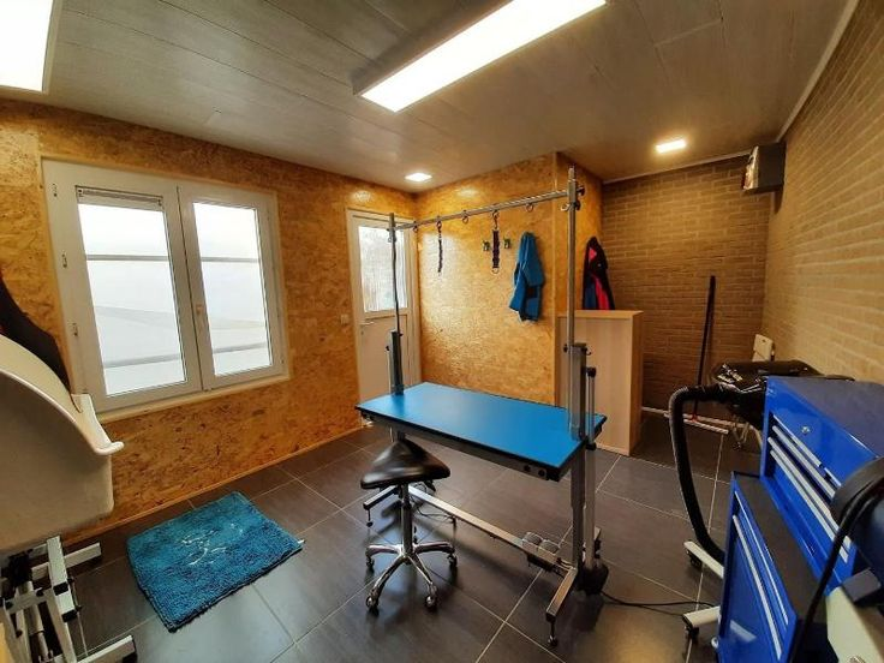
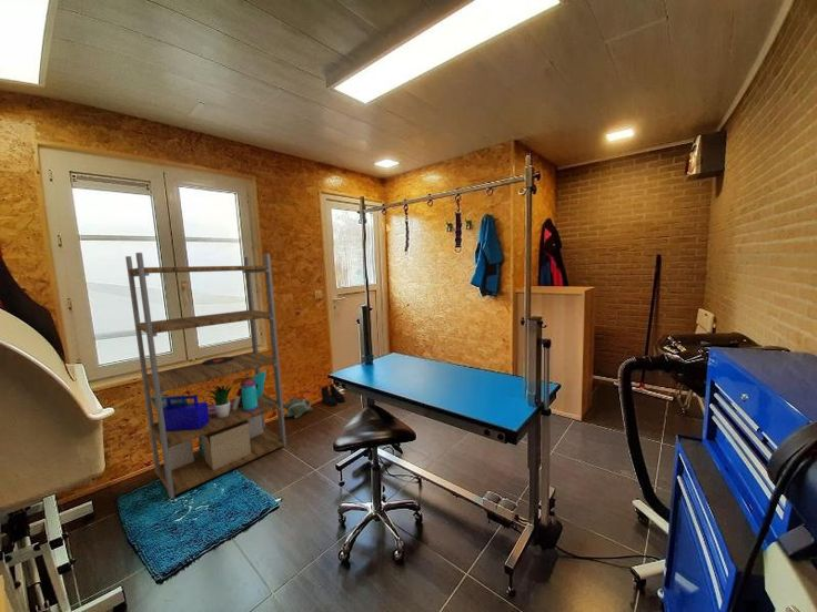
+ plush toy (297, 406)
+ boots (332, 392)
+ shelving unit (212, 359)
